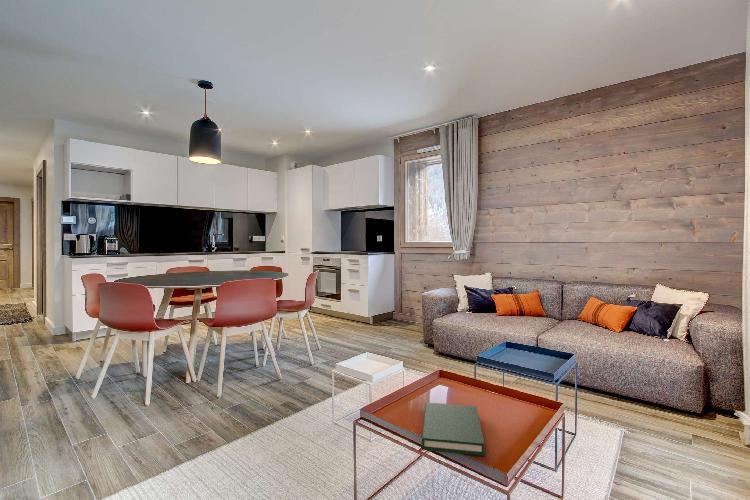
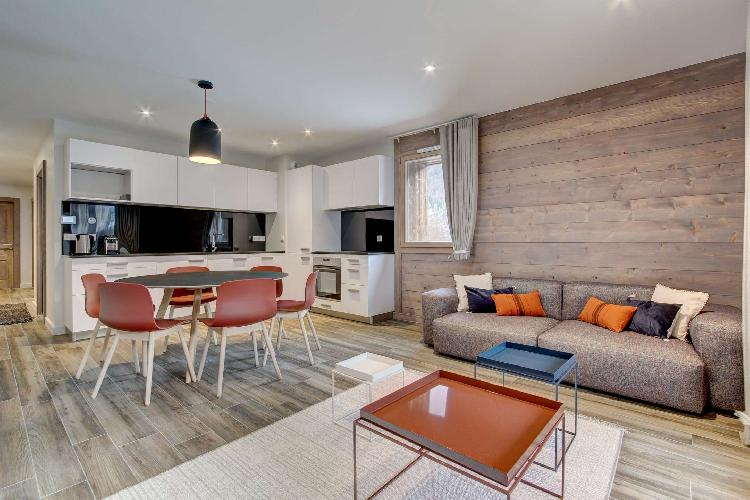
- hardback book (451, 426)
